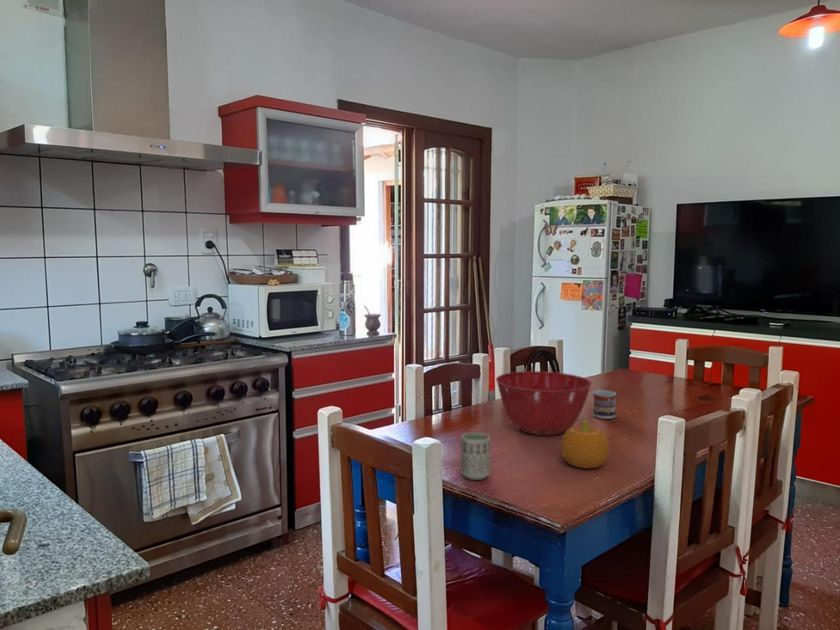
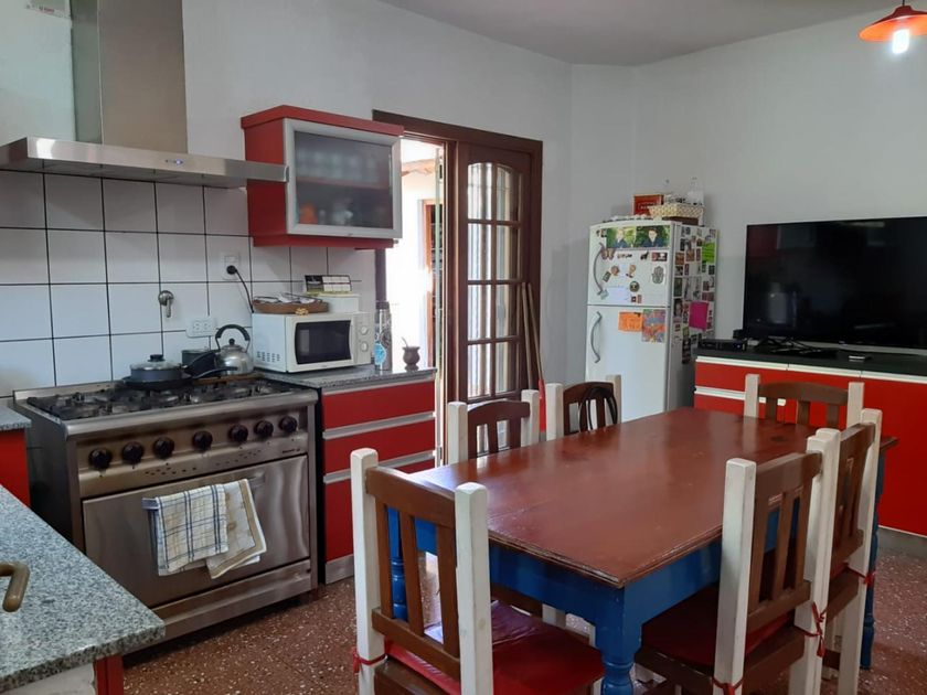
- fruit (584, 442)
- mixing bowl (542, 404)
- cup (475, 456)
- cup (605, 403)
